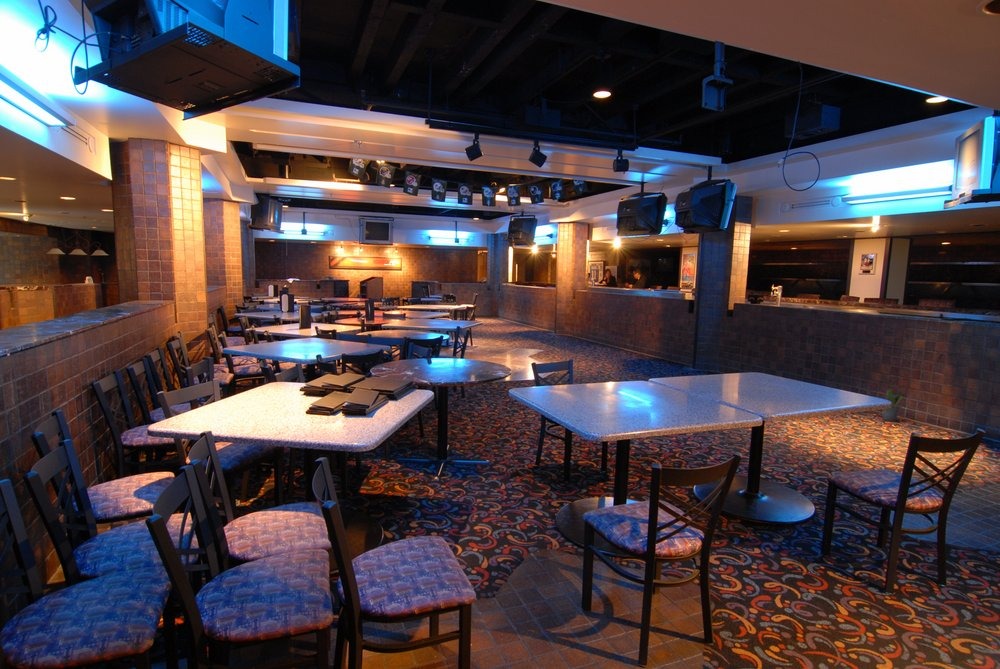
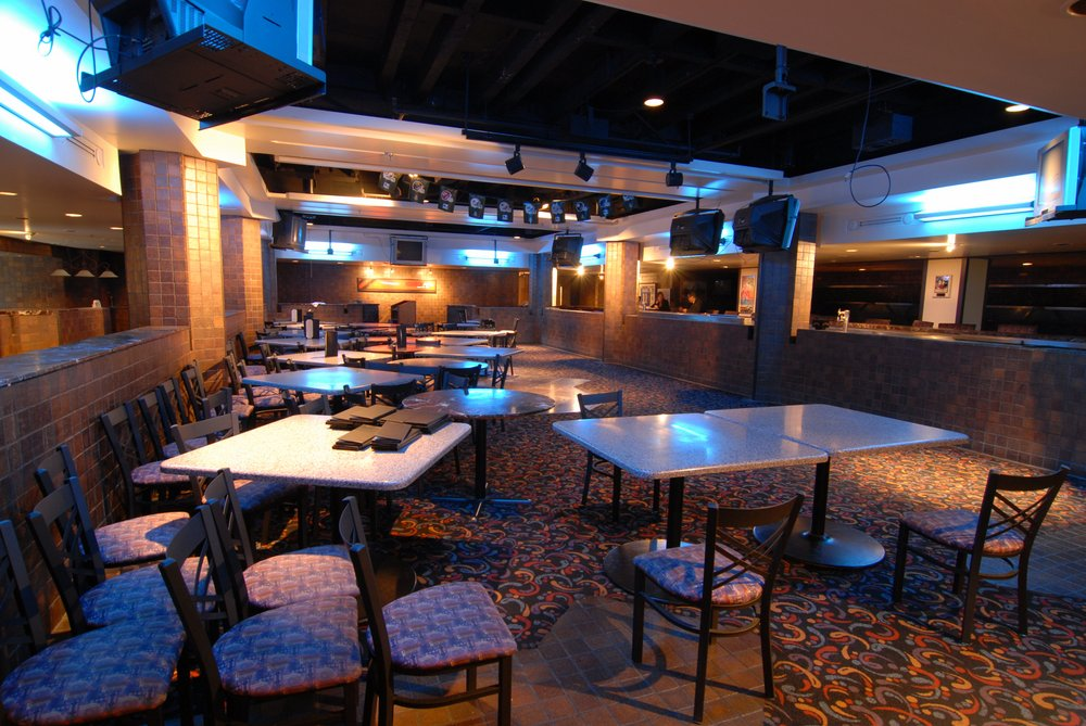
- potted plant (893, 403)
